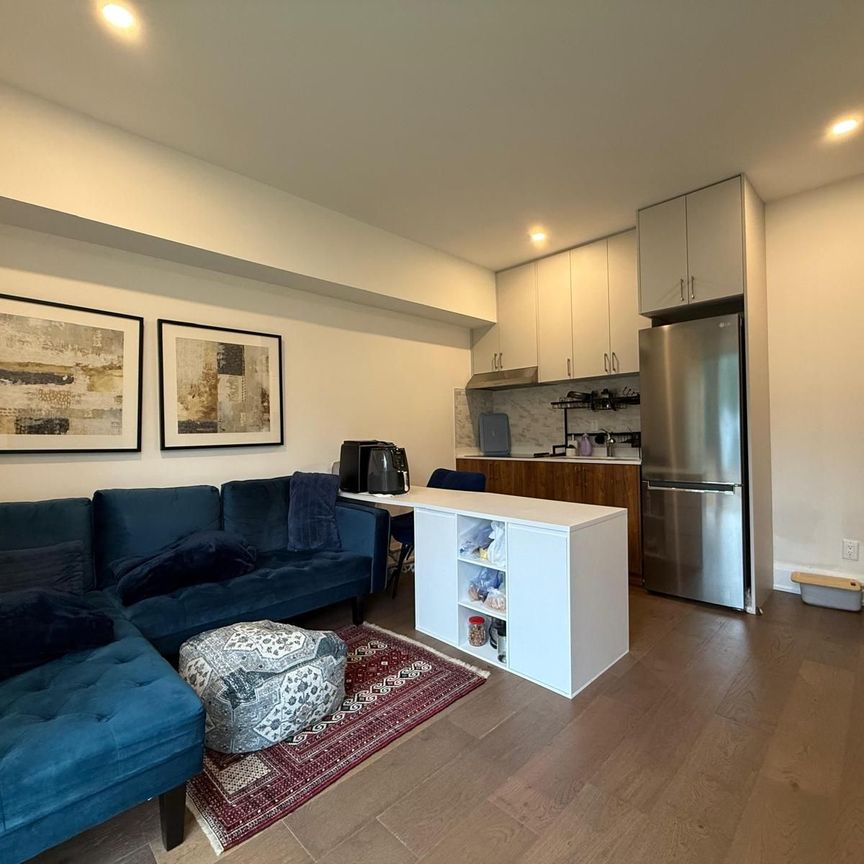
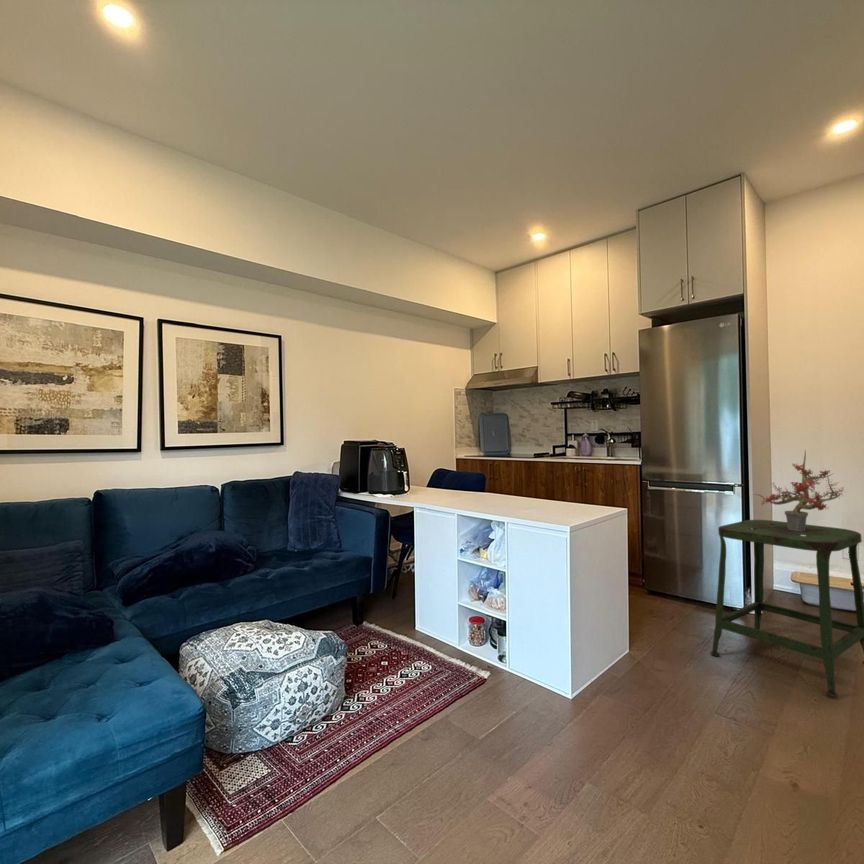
+ stool (786, 608)
+ potted plant (800, 489)
